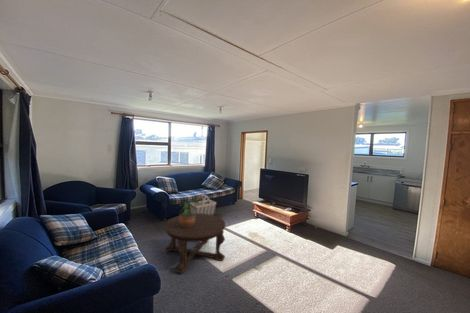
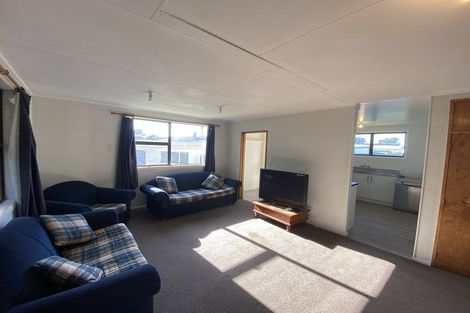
- coffee table (195, 239)
- potted plant (189, 211)
- basket (203, 205)
